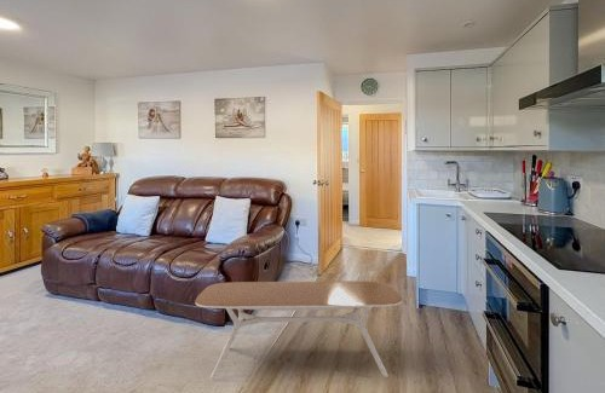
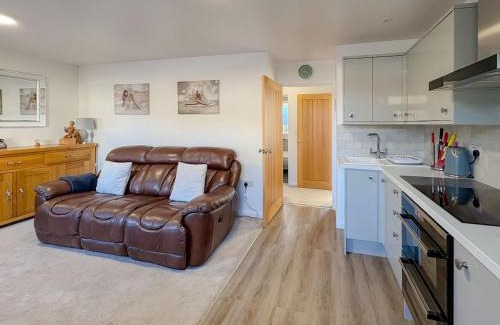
- coffee table (299, 320)
